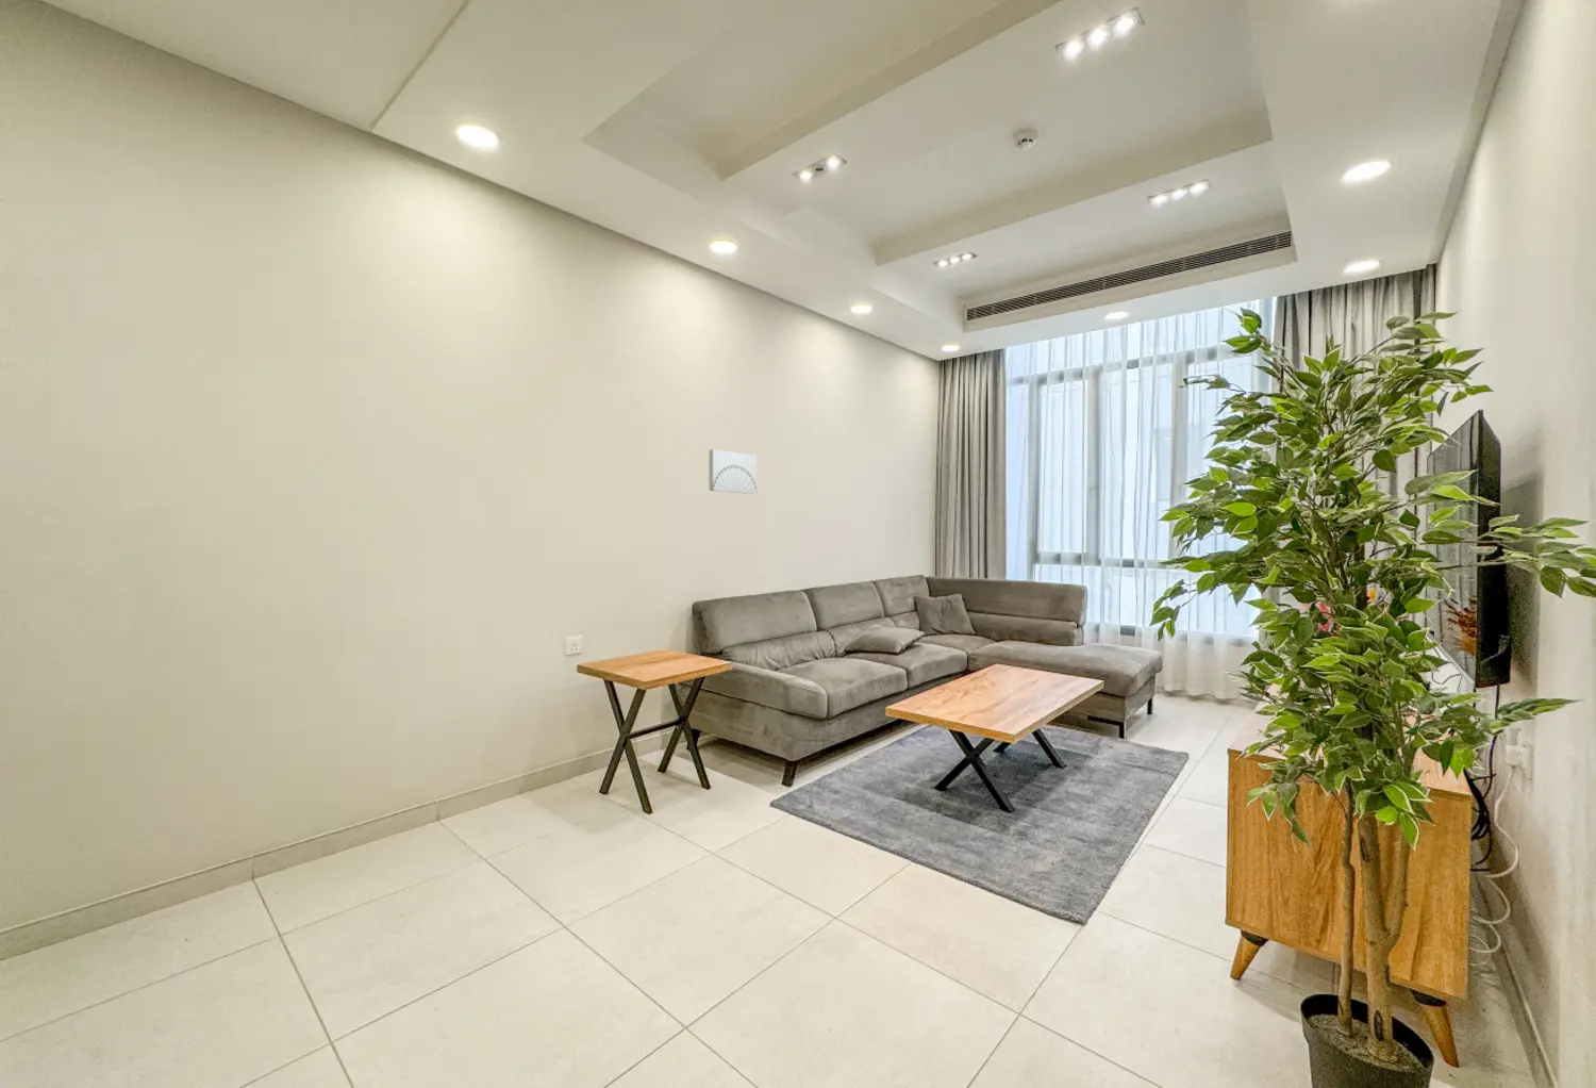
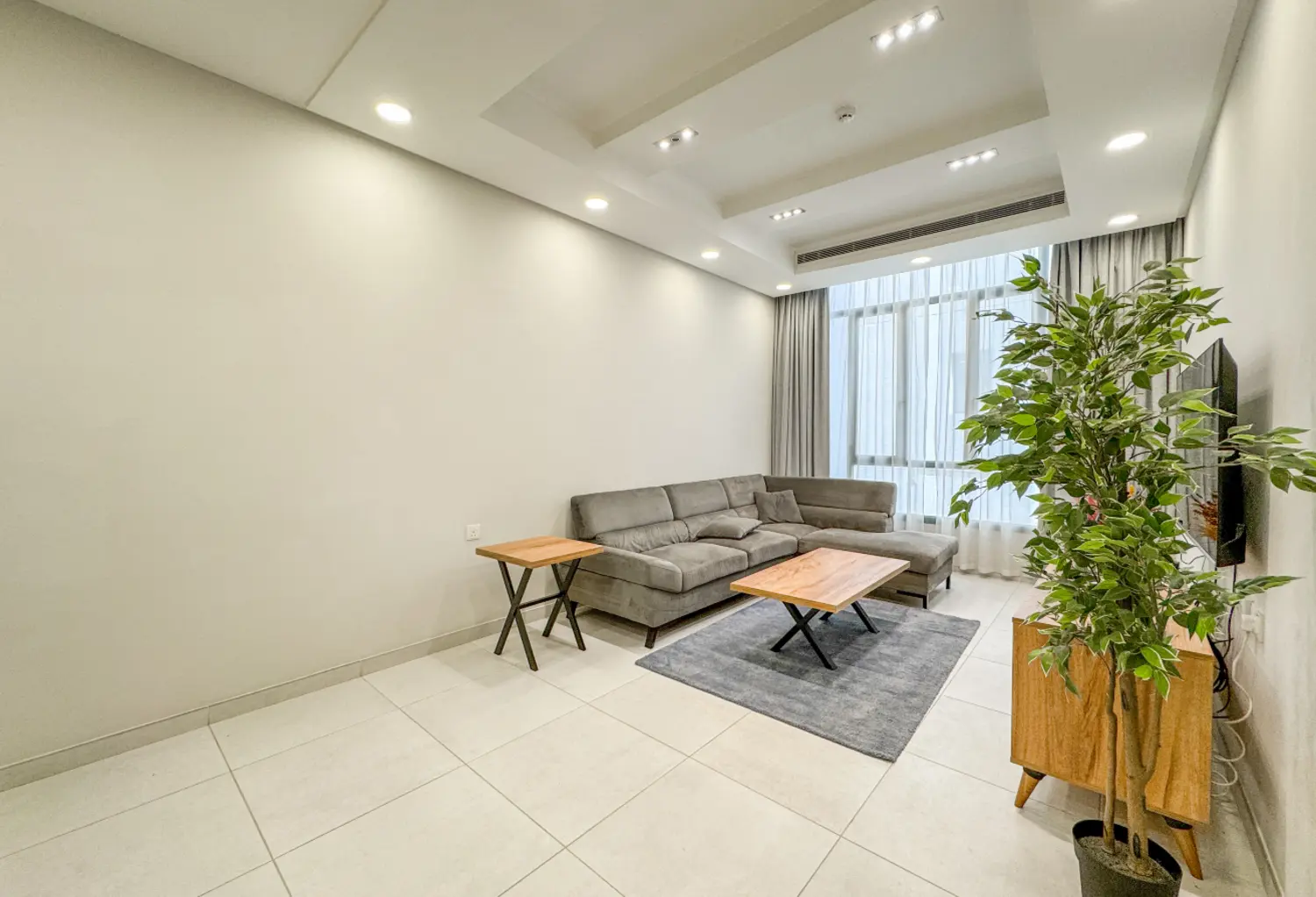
- wall art (733, 472)
